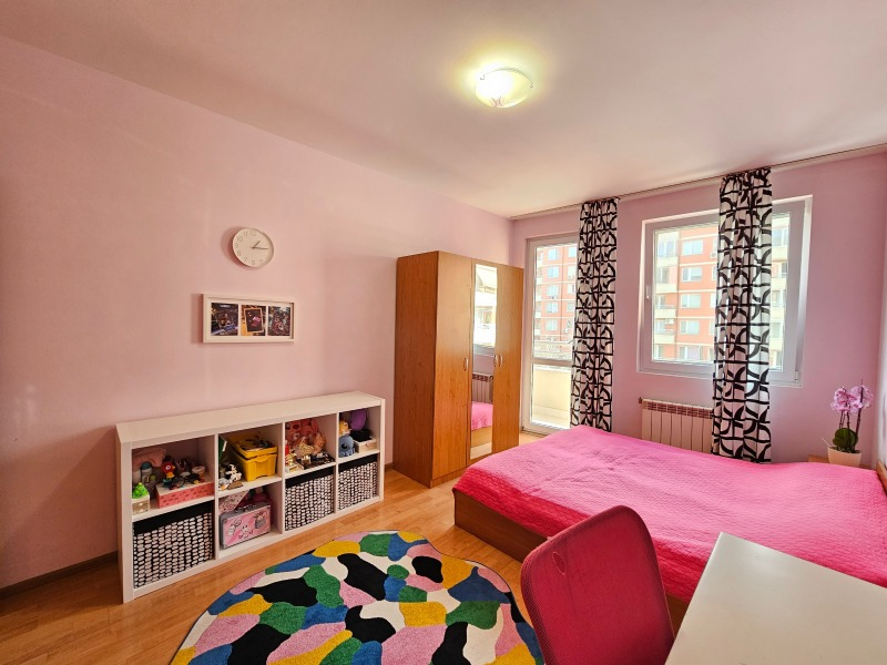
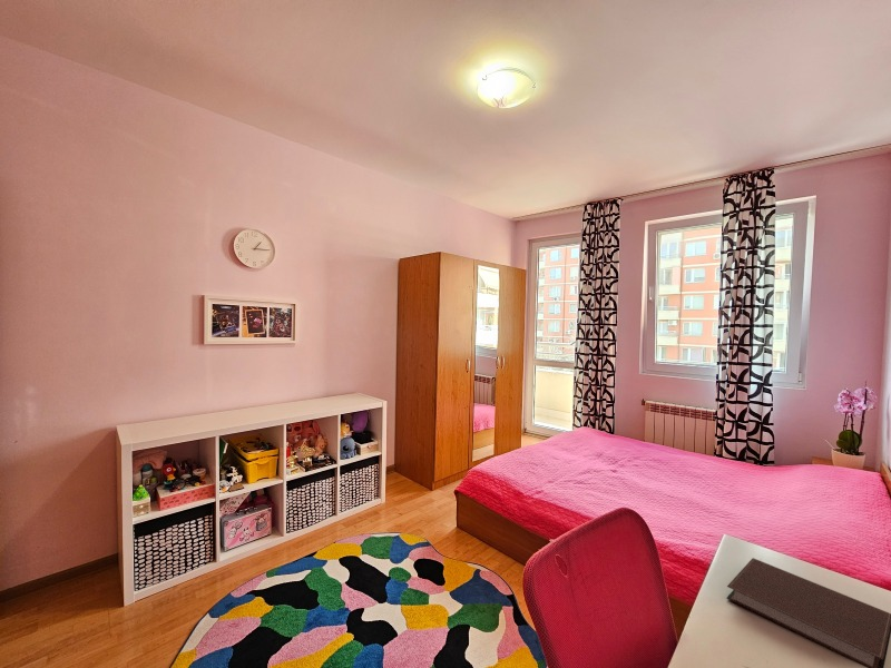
+ notebook (805, 605)
